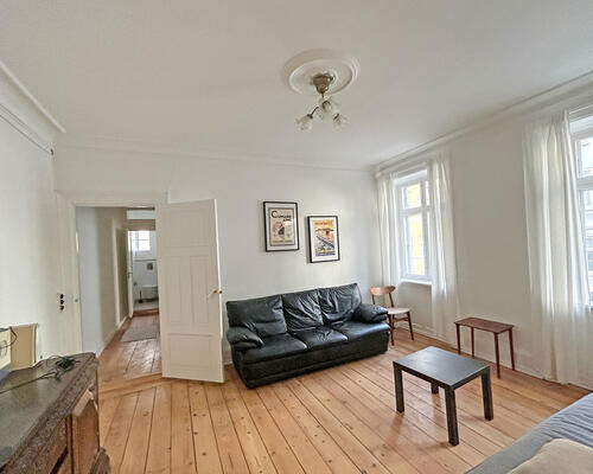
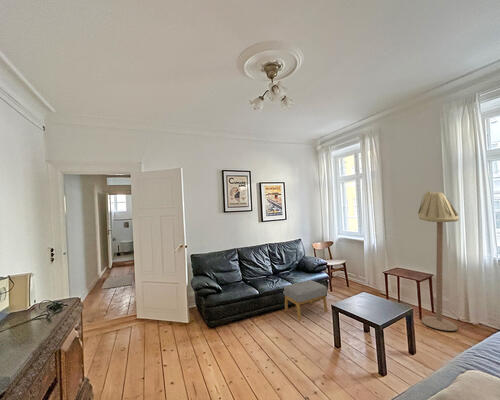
+ floor lamp (439, 256)
+ footstool (305, 298)
